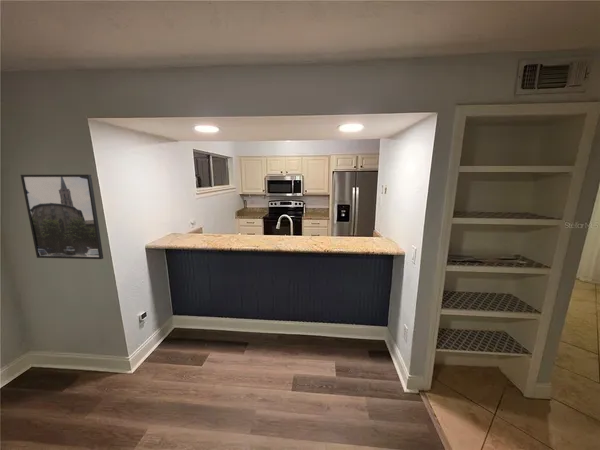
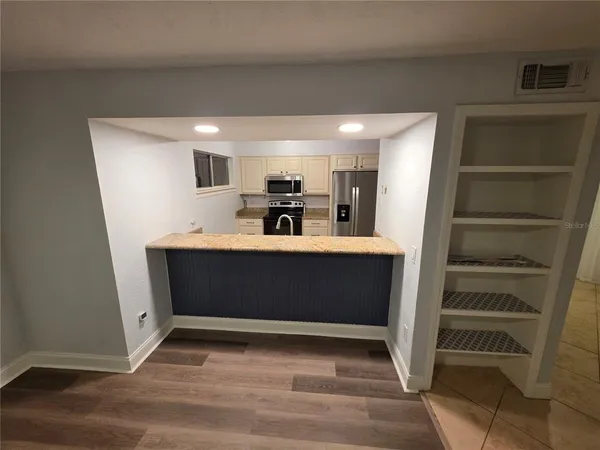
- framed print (63, 217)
